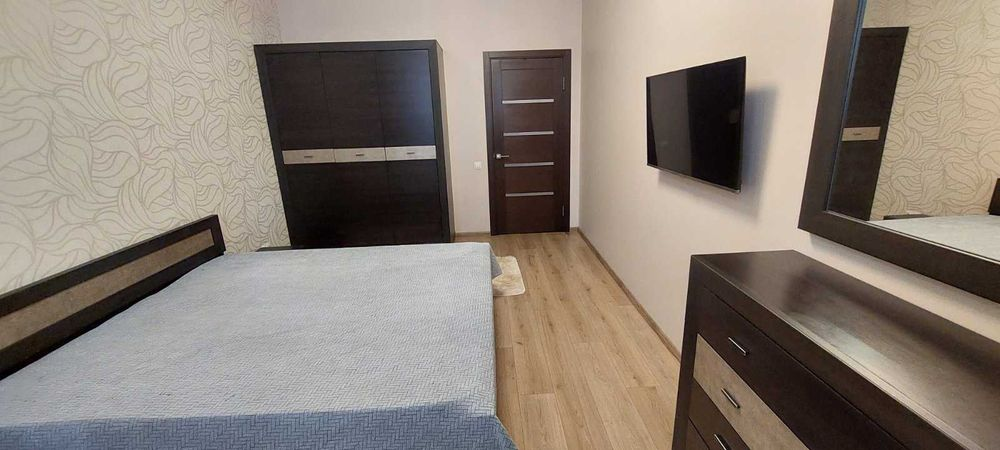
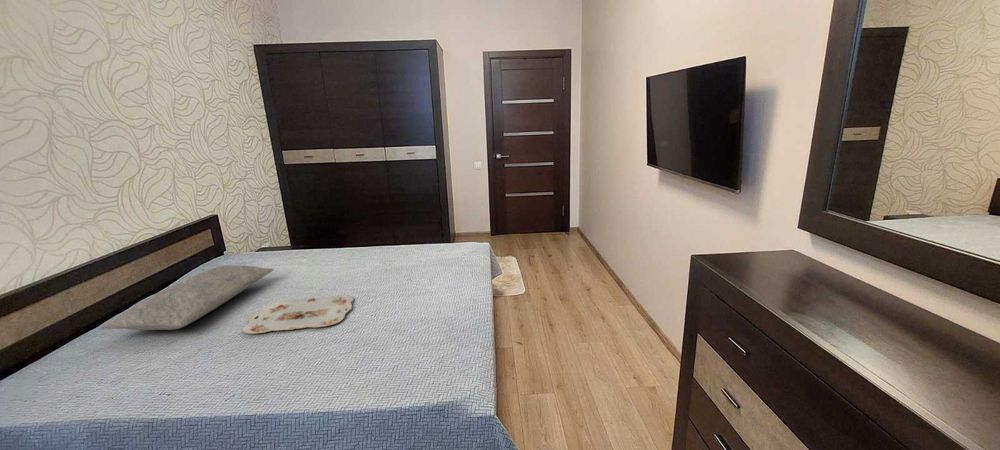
+ pillow (202, 294)
+ serving tray (302, 313)
